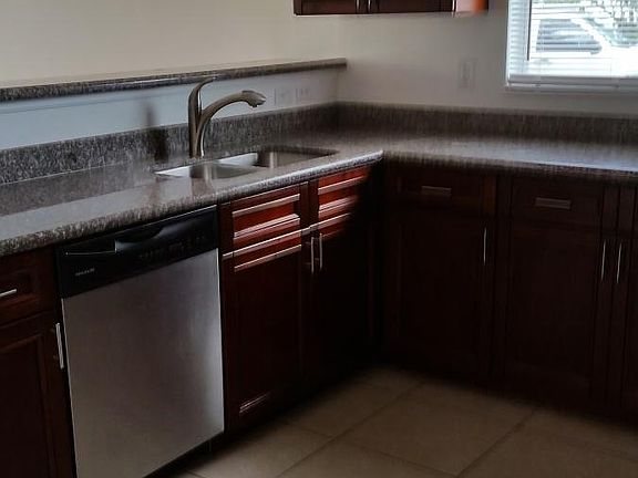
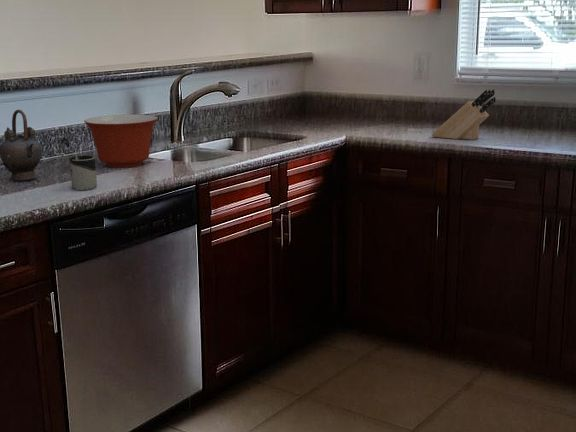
+ cup (82, 172)
+ mixing bowl (122, 141)
+ knife block (464, 113)
+ teapot (21, 145)
